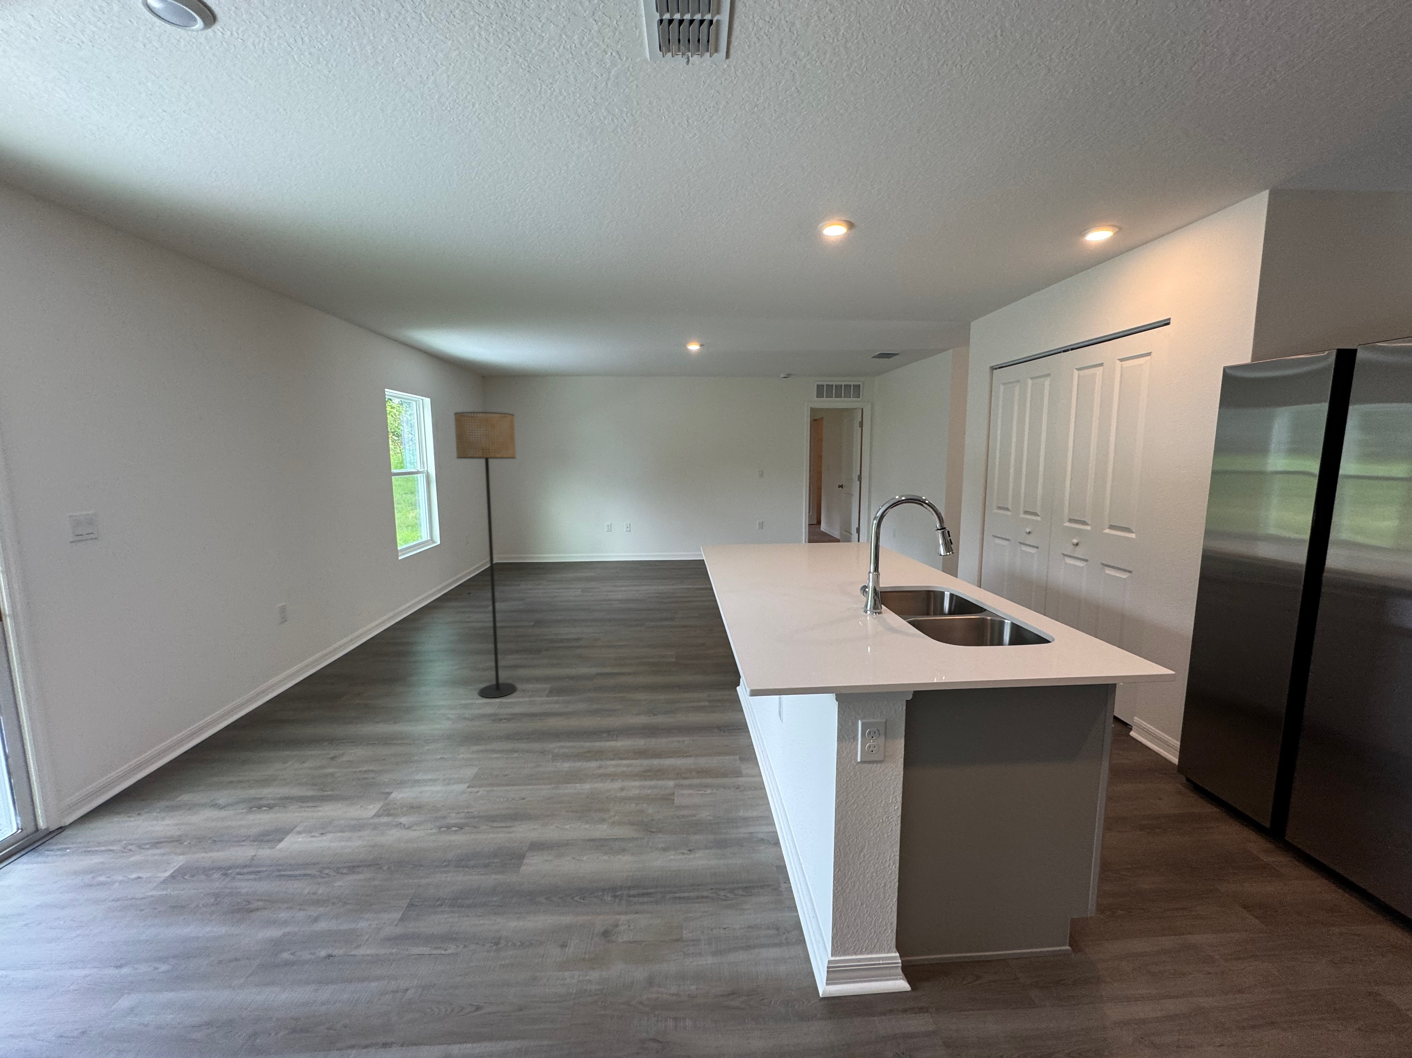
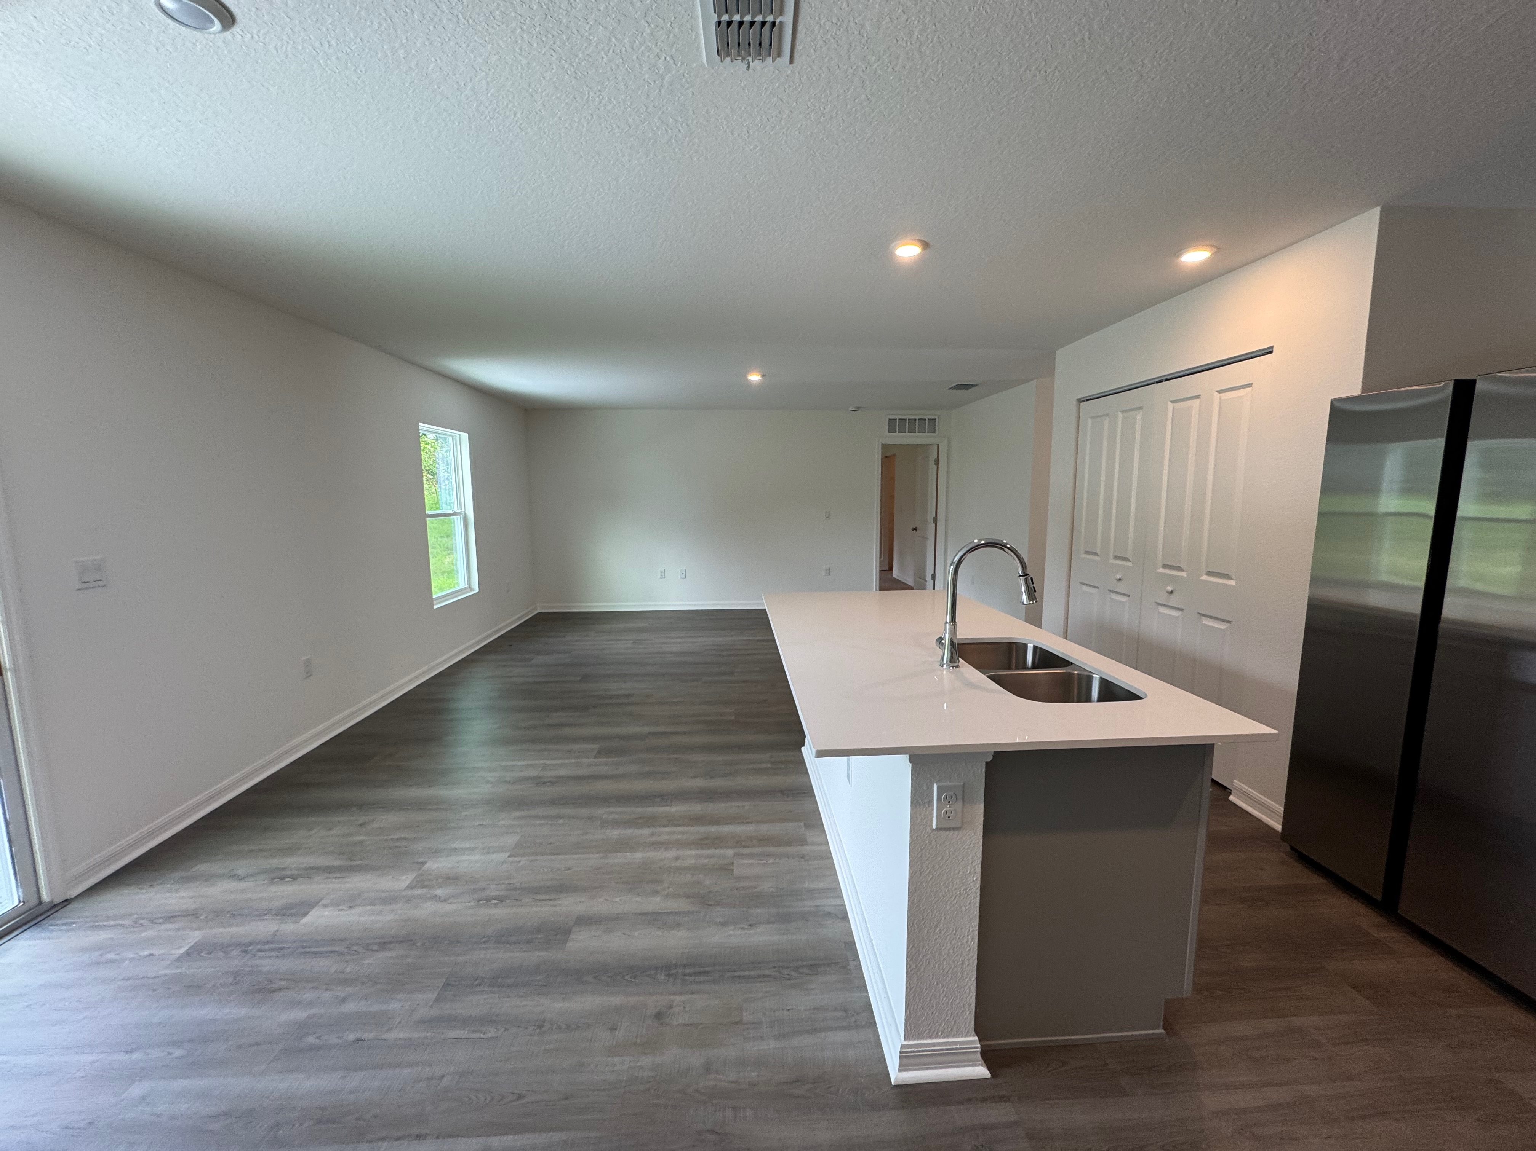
- floor lamp (491, 557)
